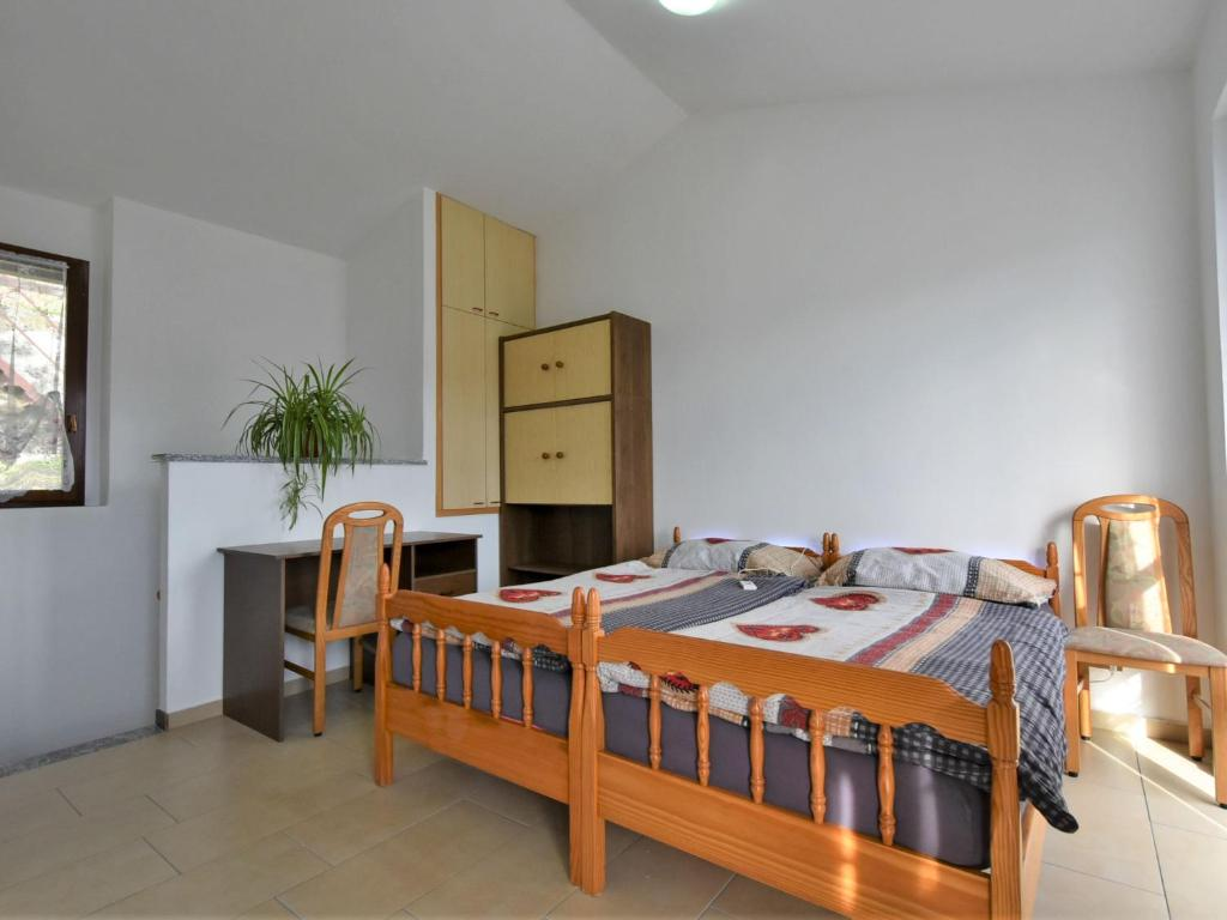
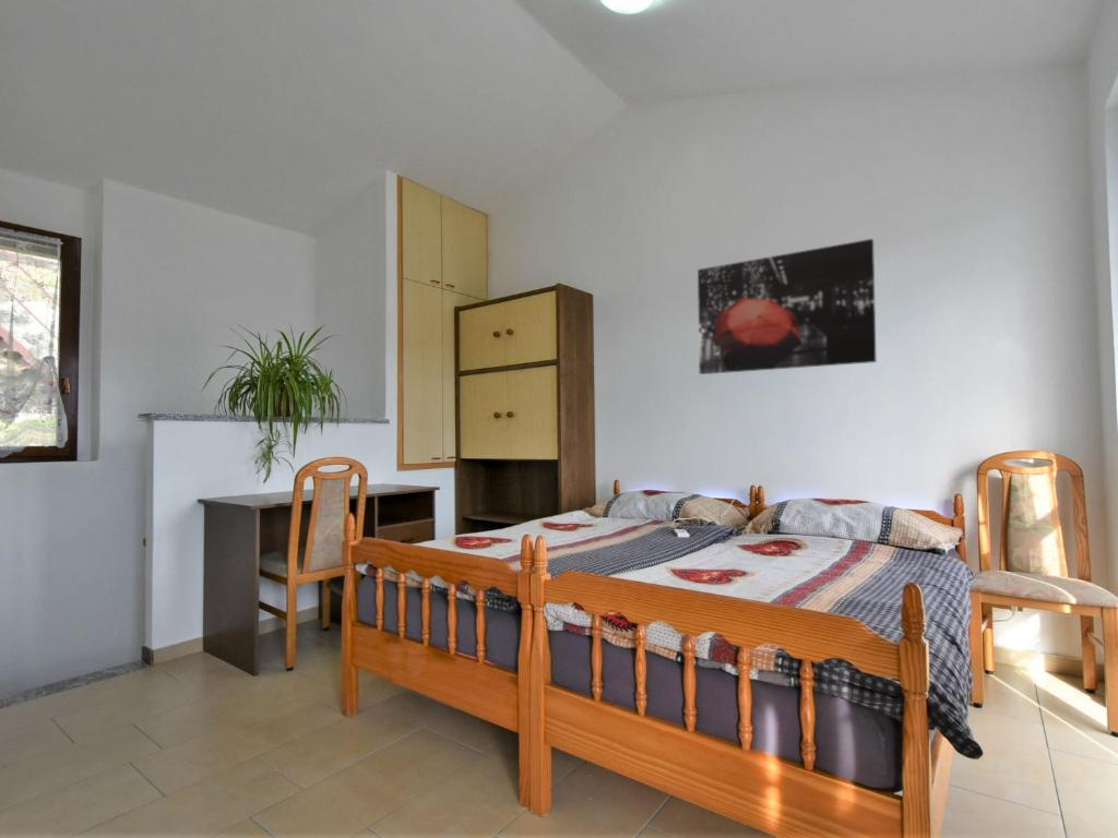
+ wall art (780, 312)
